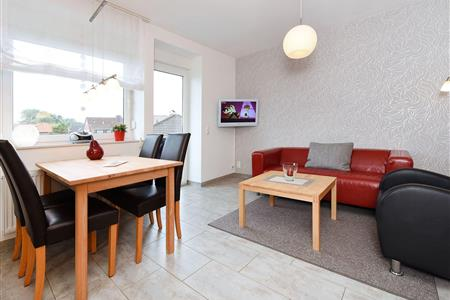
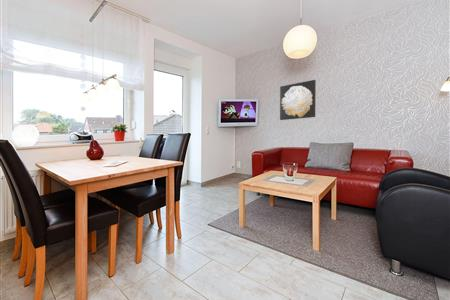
+ wall art (296, 101)
